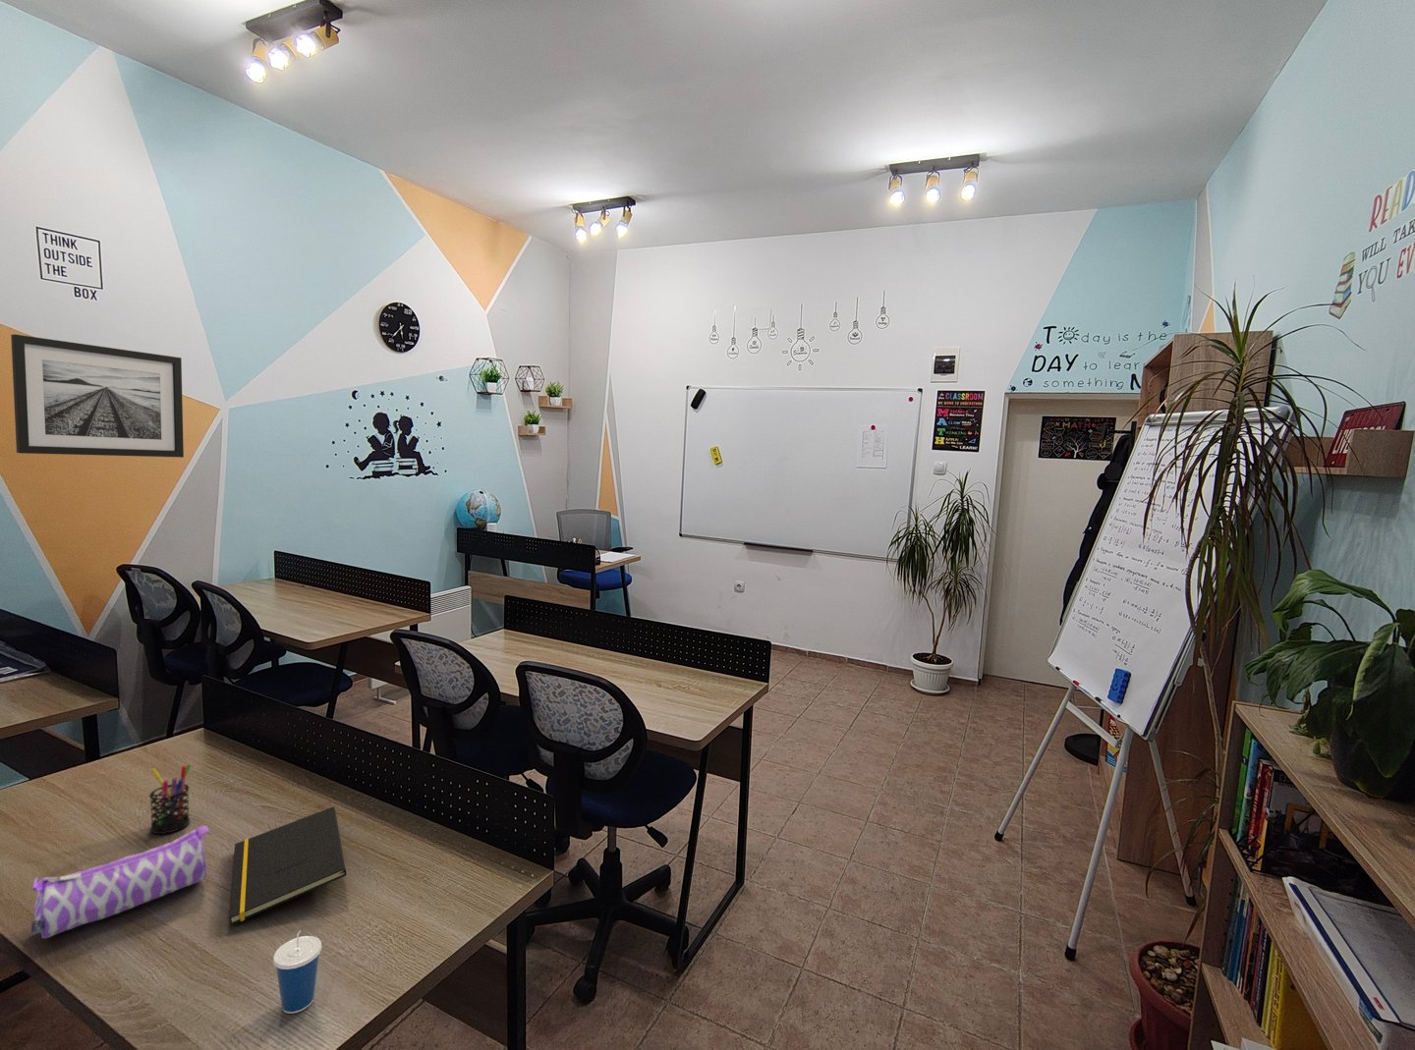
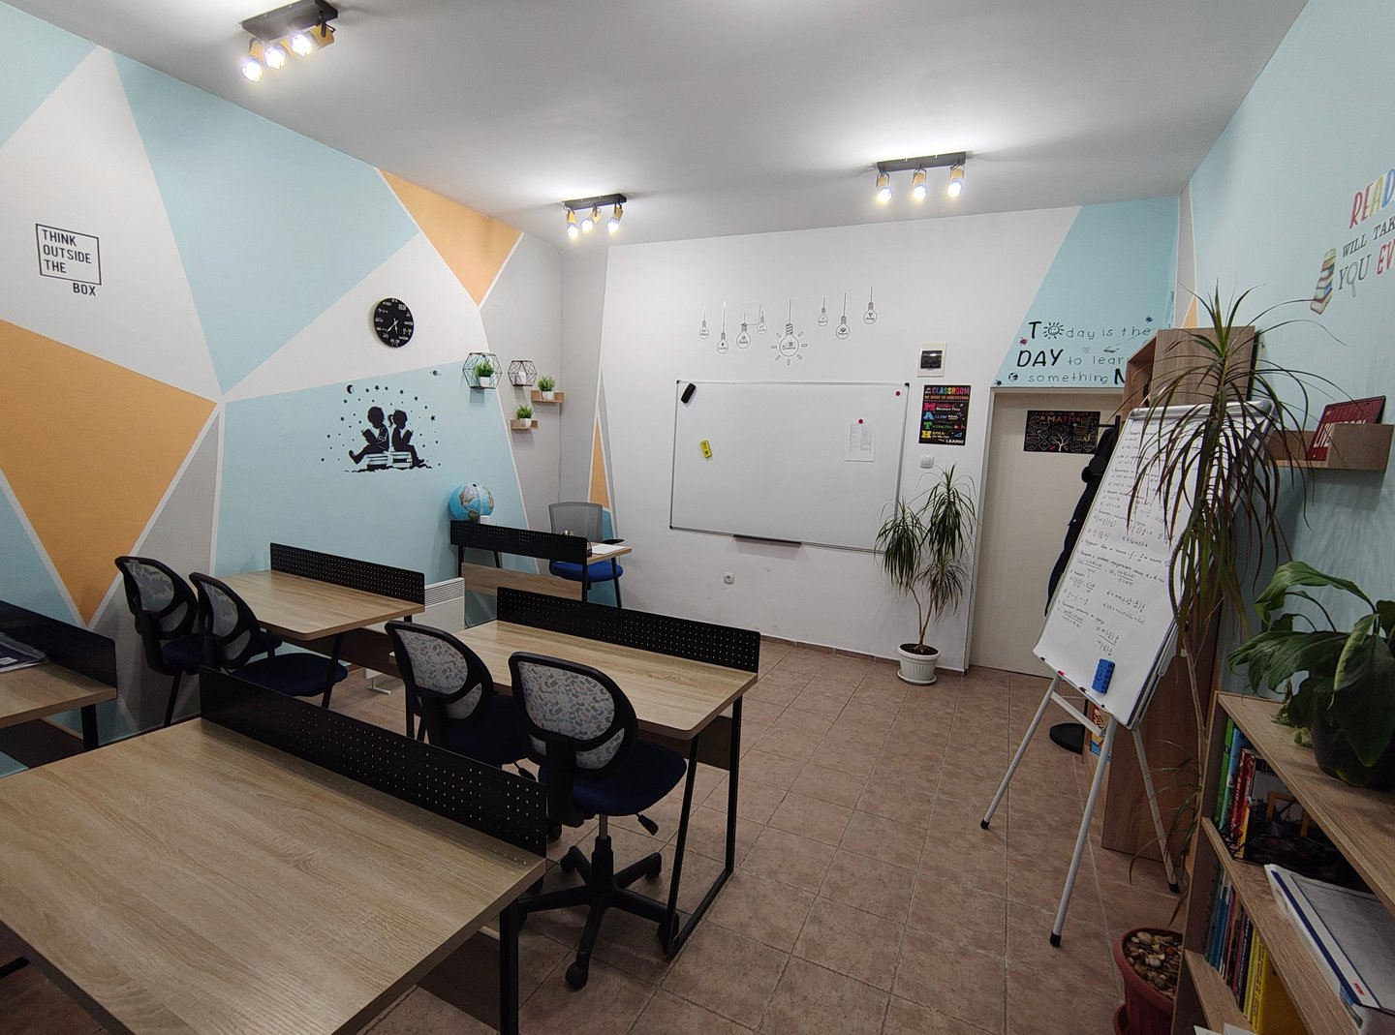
- pencil case (124, 878)
- cup (298, 962)
- wall art (105, 400)
- pen holder (174, 794)
- notepad (288, 858)
